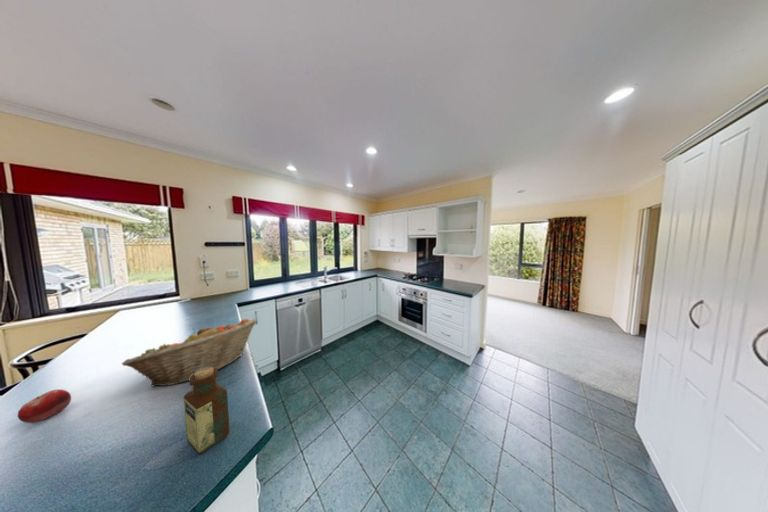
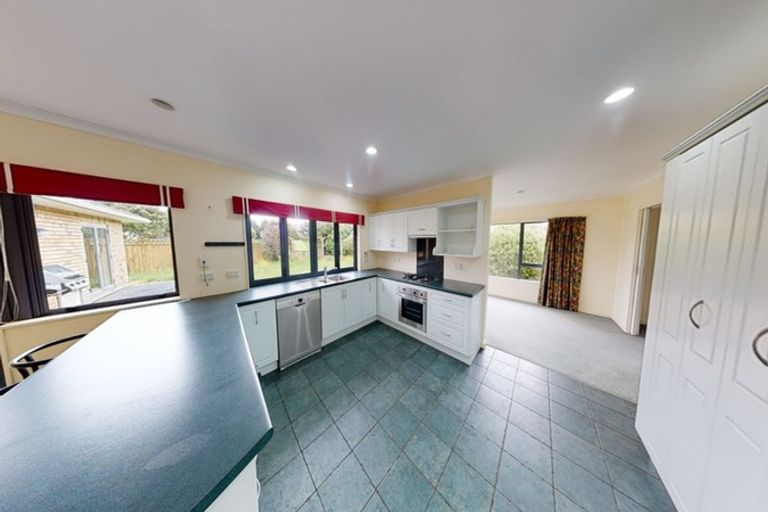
- bottle (206, 405)
- fruit (46, 404)
- fruit basket (202, 345)
